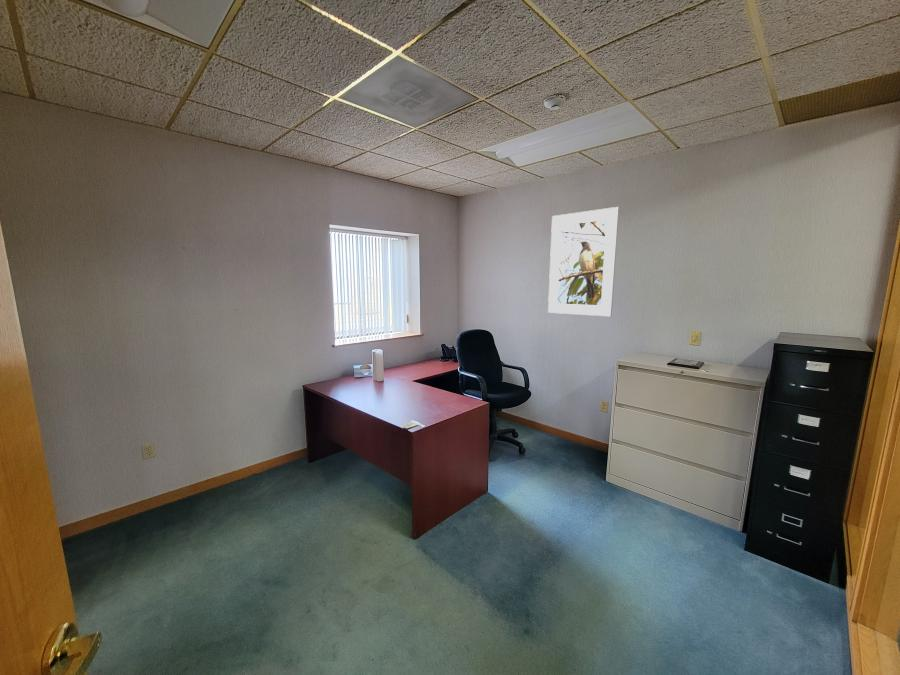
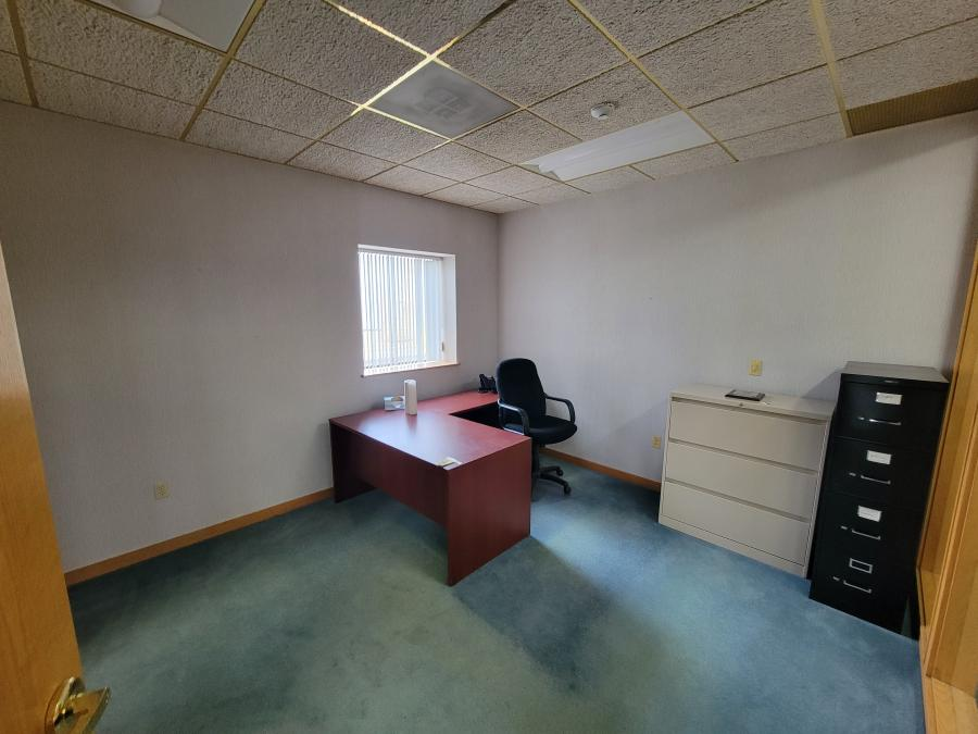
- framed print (580, 264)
